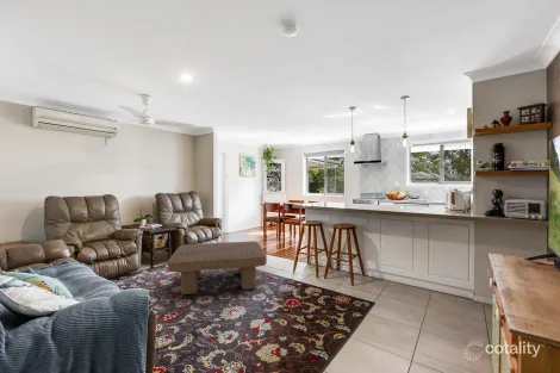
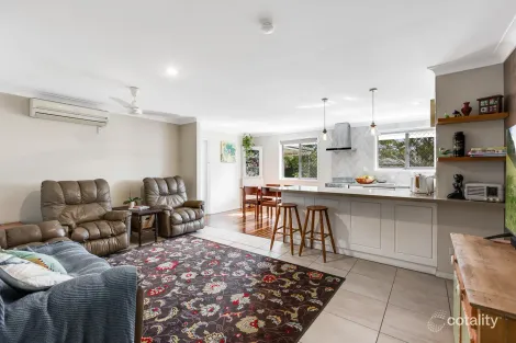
- coffee table (219, 266)
